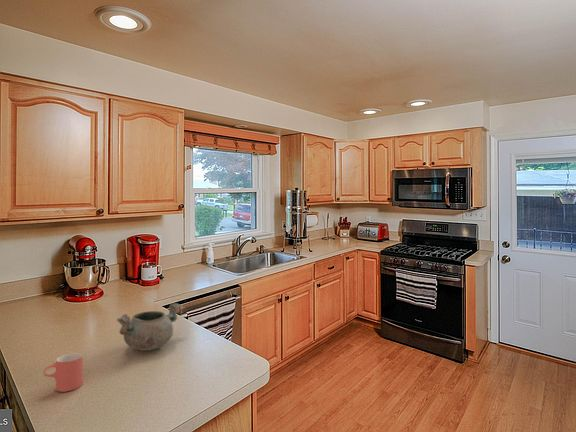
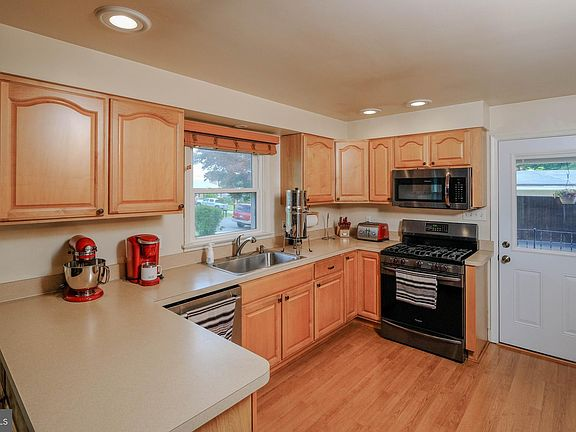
- bowl (149, 327)
- cup (63, 373)
